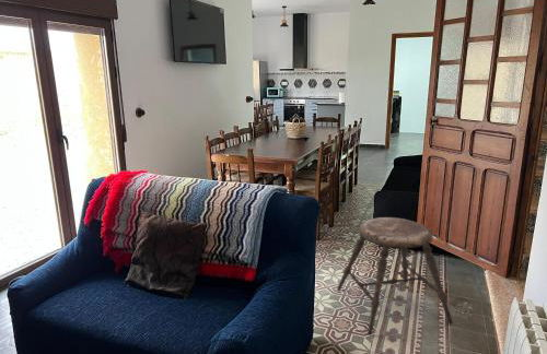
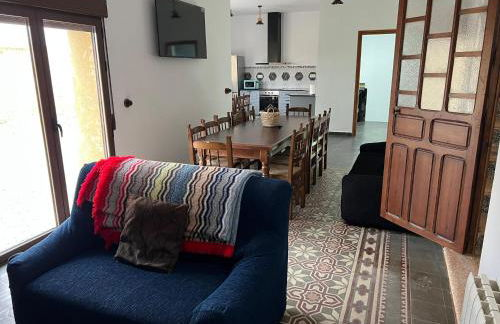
- stool (386, 264)
